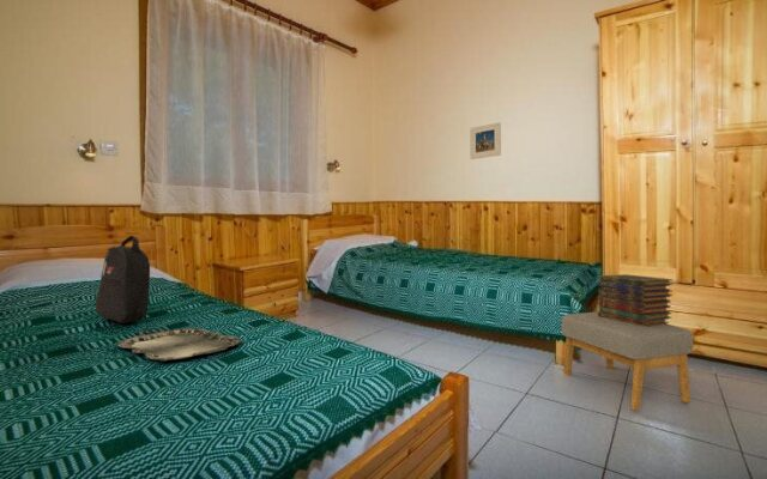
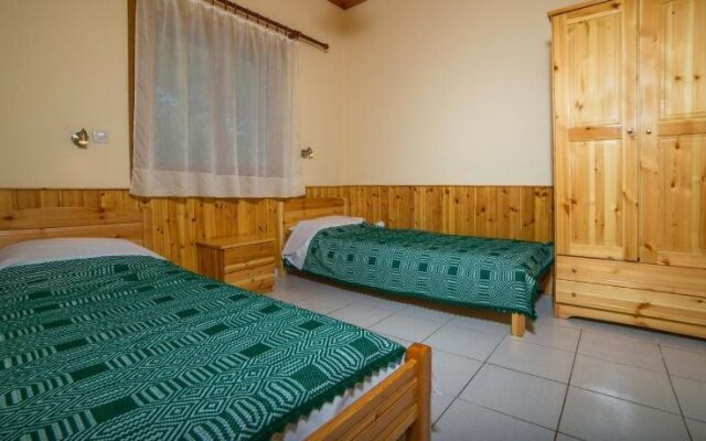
- backpack (122, 278)
- serving tray (180, 341)
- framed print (484, 141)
- book stack (634, 298)
- footstool (621, 353)
